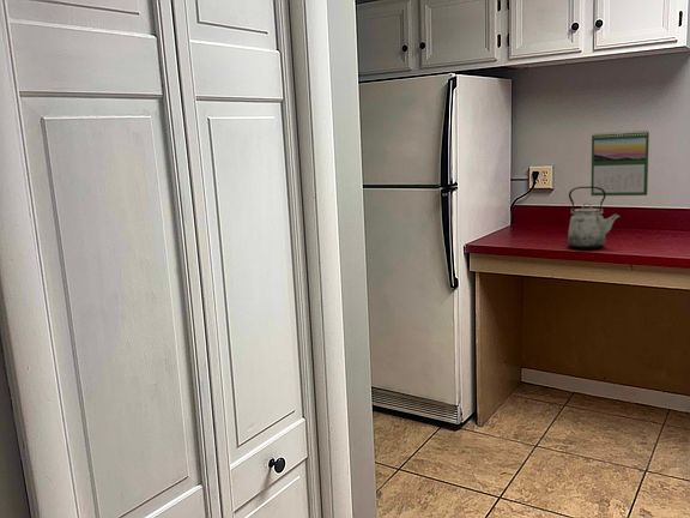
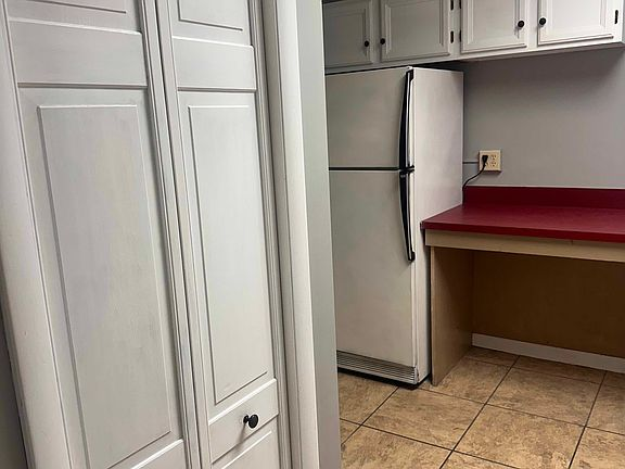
- kettle (593, 217)
- calendar (618, 163)
